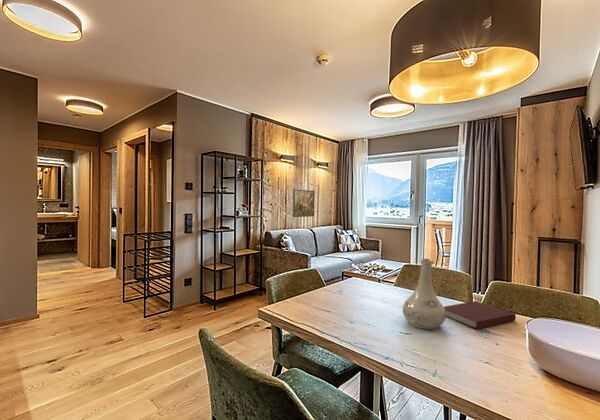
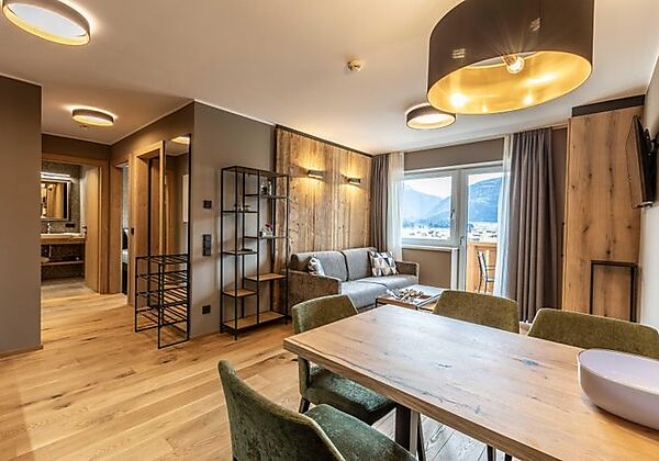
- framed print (304, 203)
- notebook (476, 313)
- vase (424, 291)
